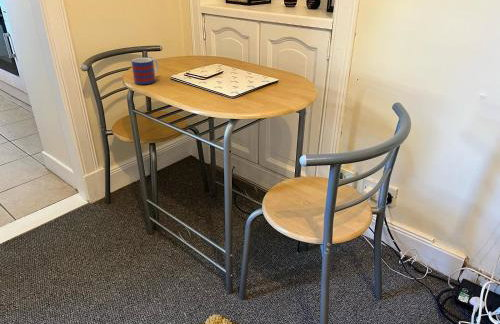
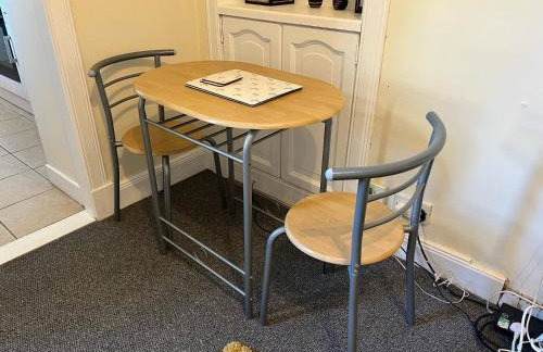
- mug (147, 69)
